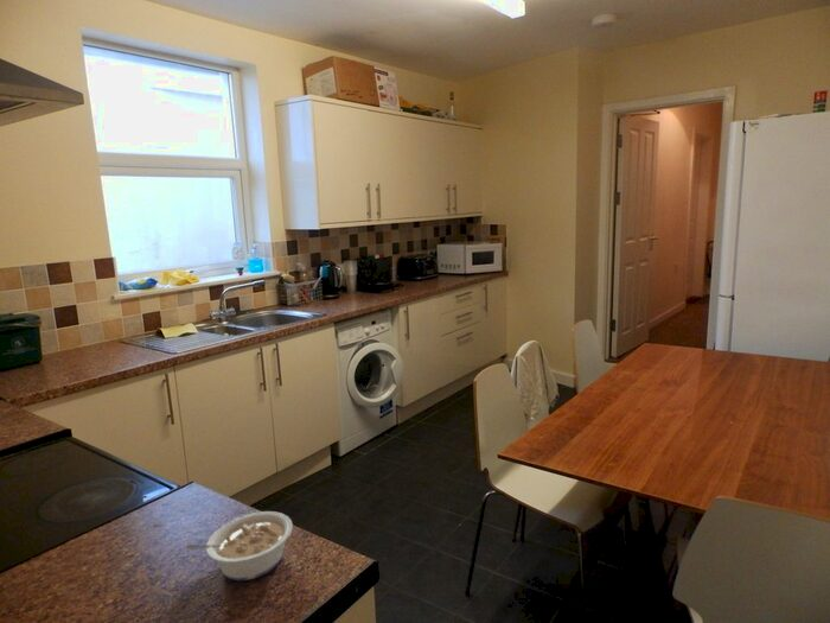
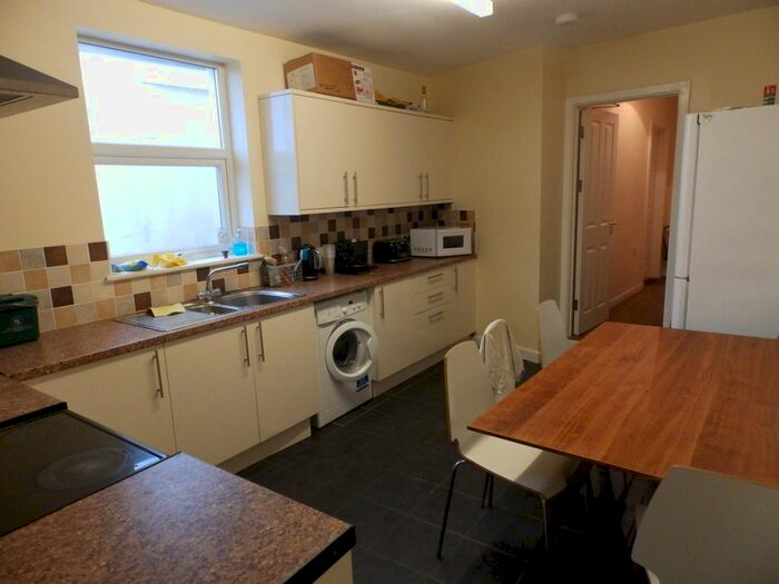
- legume (248, 547)
